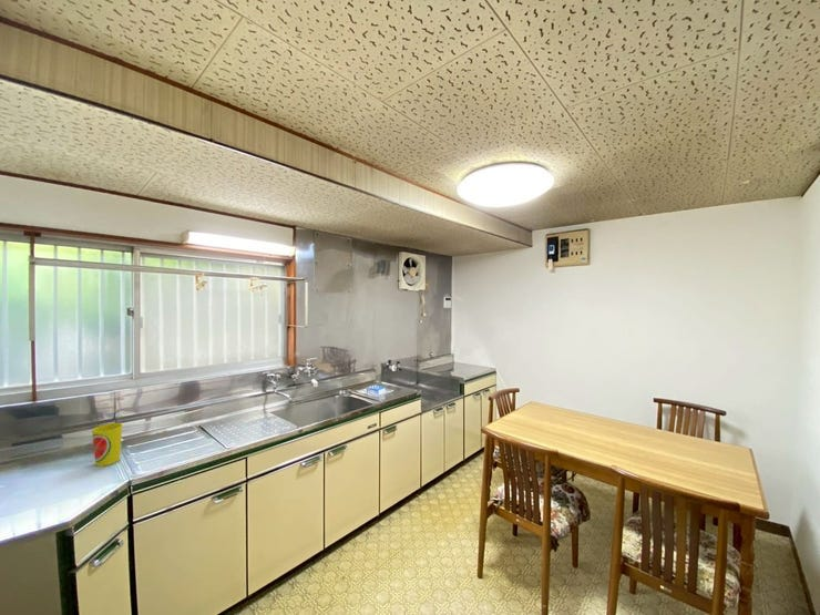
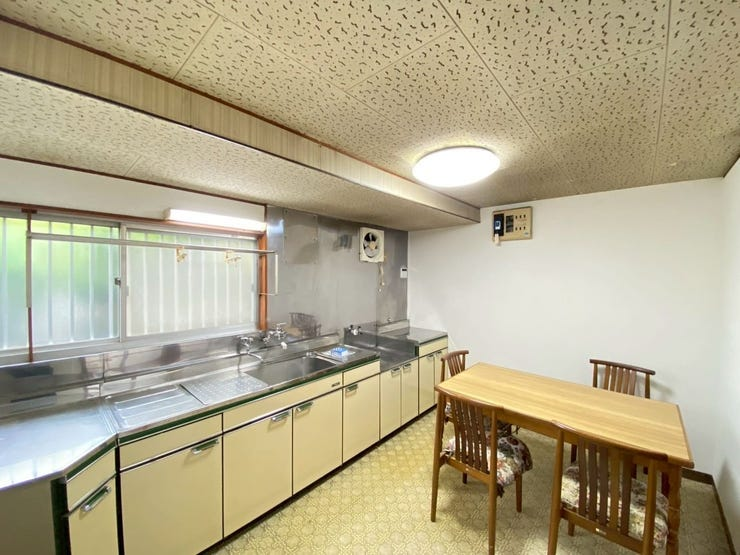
- cup (107, 444)
